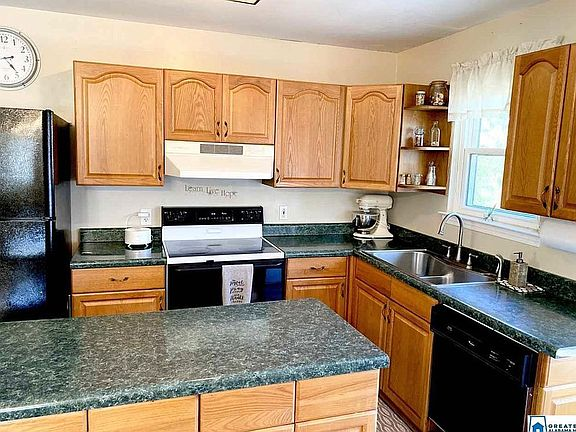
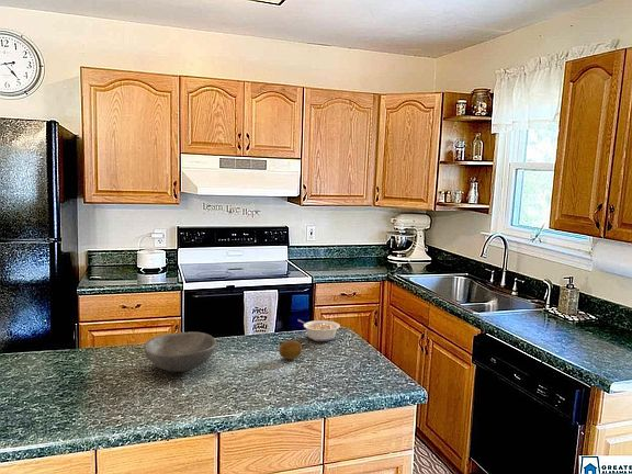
+ fruit (290, 349)
+ bowl (180, 354)
+ legume (319, 330)
